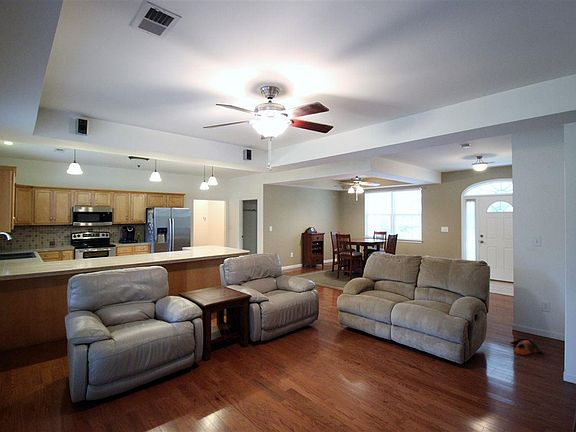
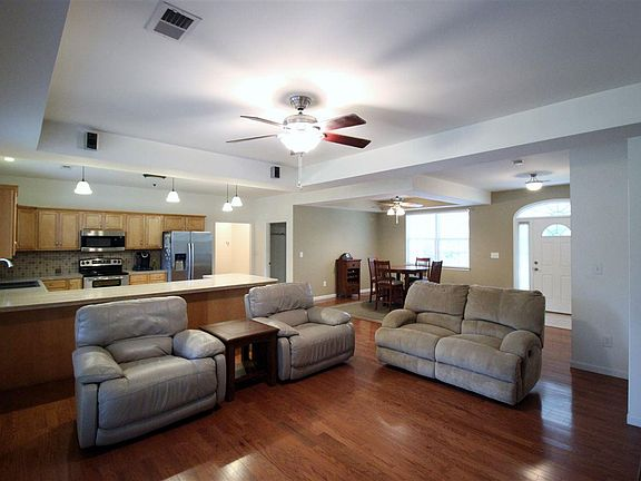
- bag (524, 345)
